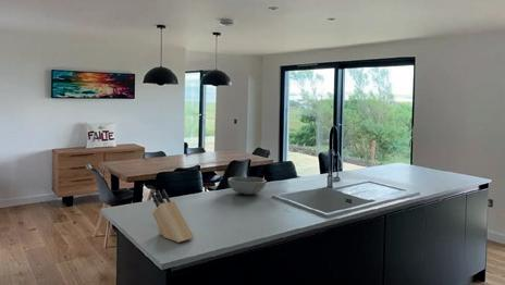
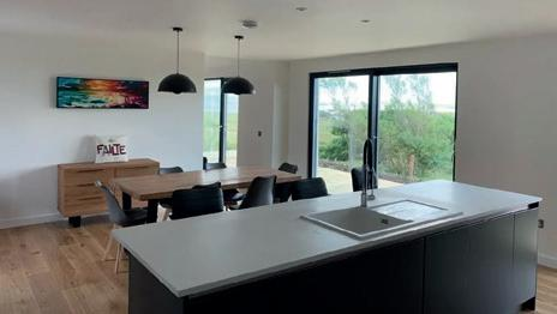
- knife block (170, 213)
- bowl (246, 186)
